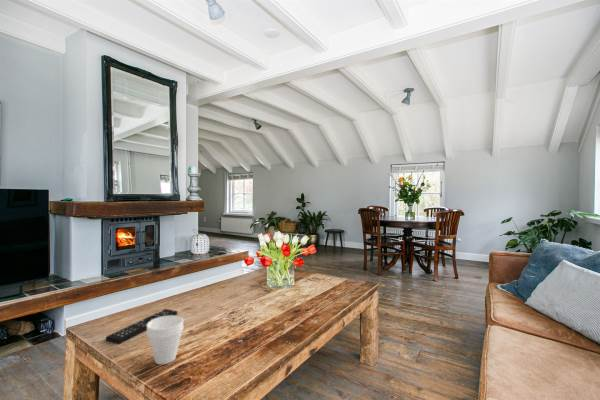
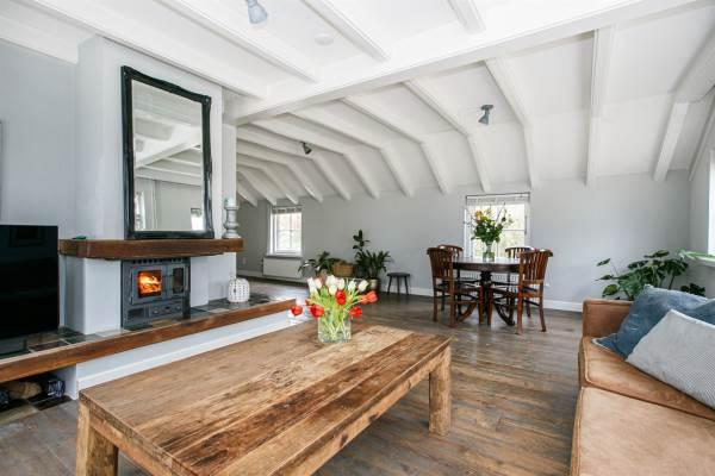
- remote control (145, 323)
- cup (165, 340)
